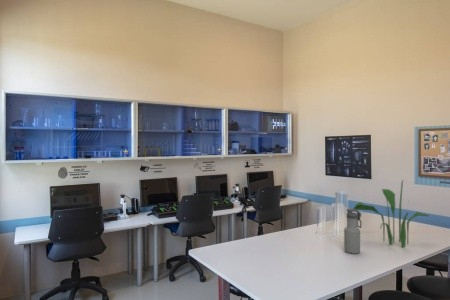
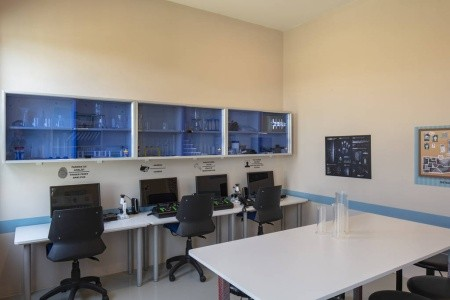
- plant (392, 211)
- water bottle (352, 230)
